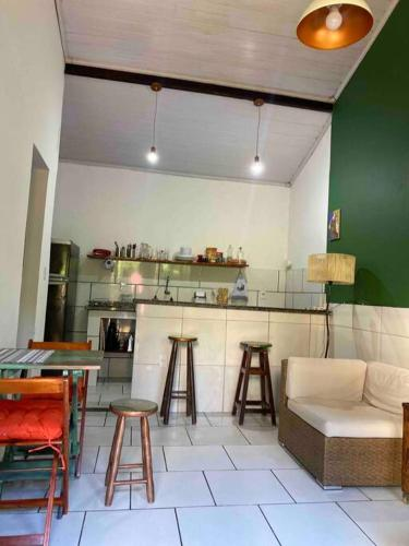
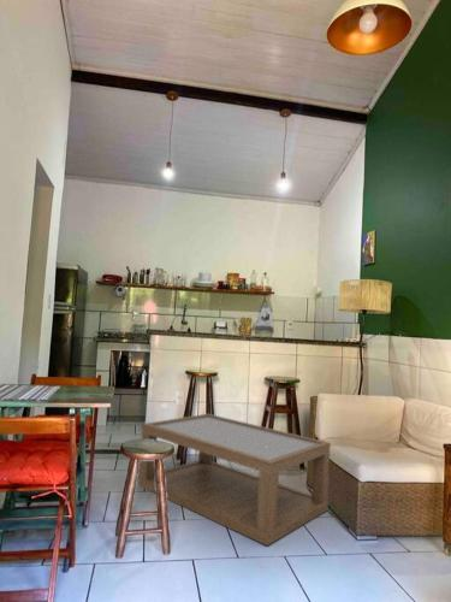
+ coffee table (230, 467)
